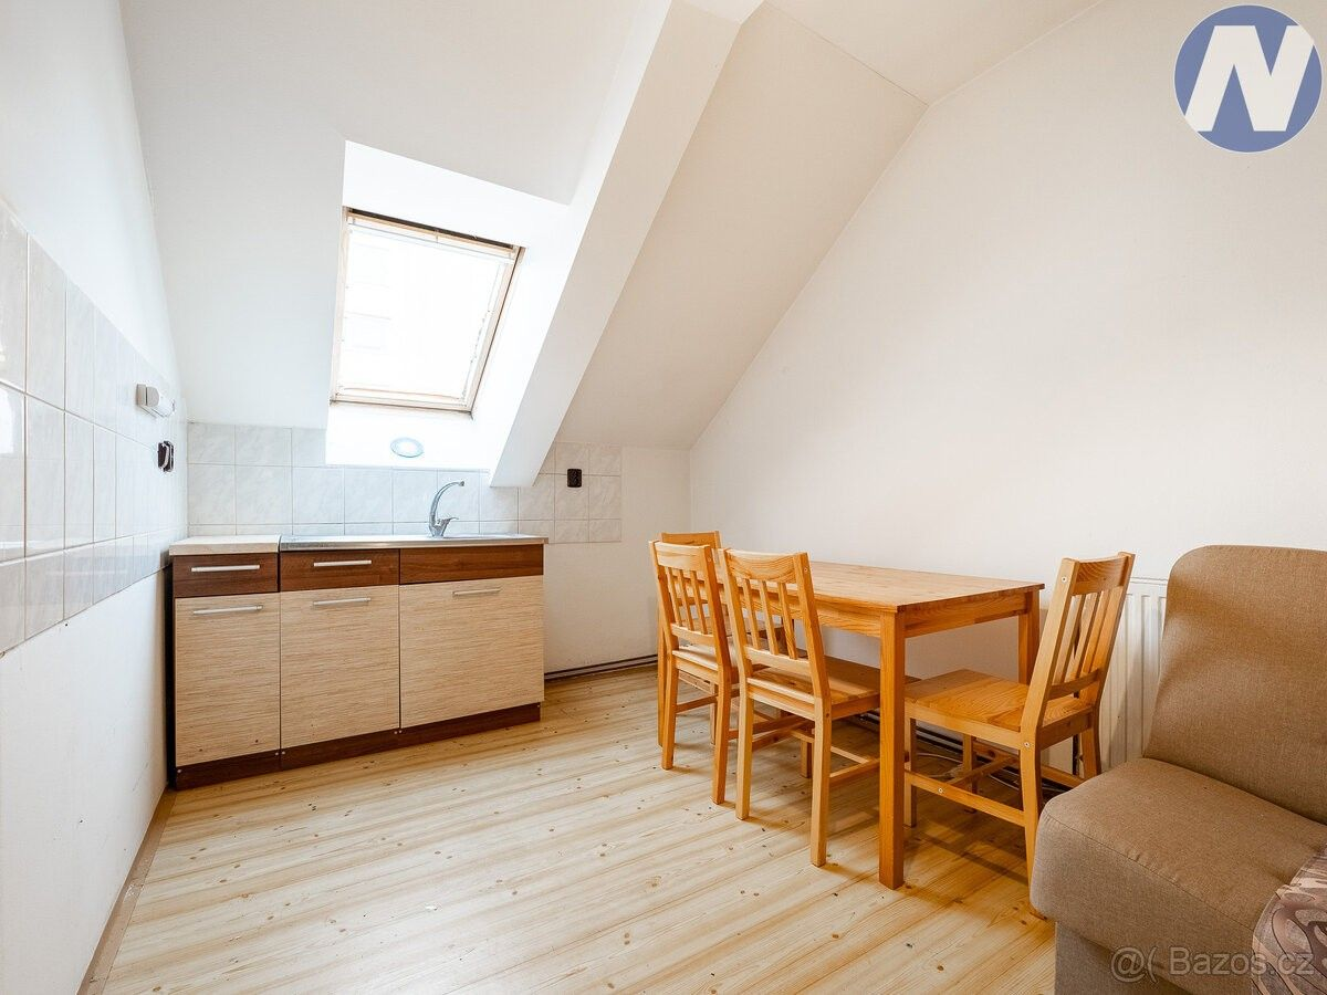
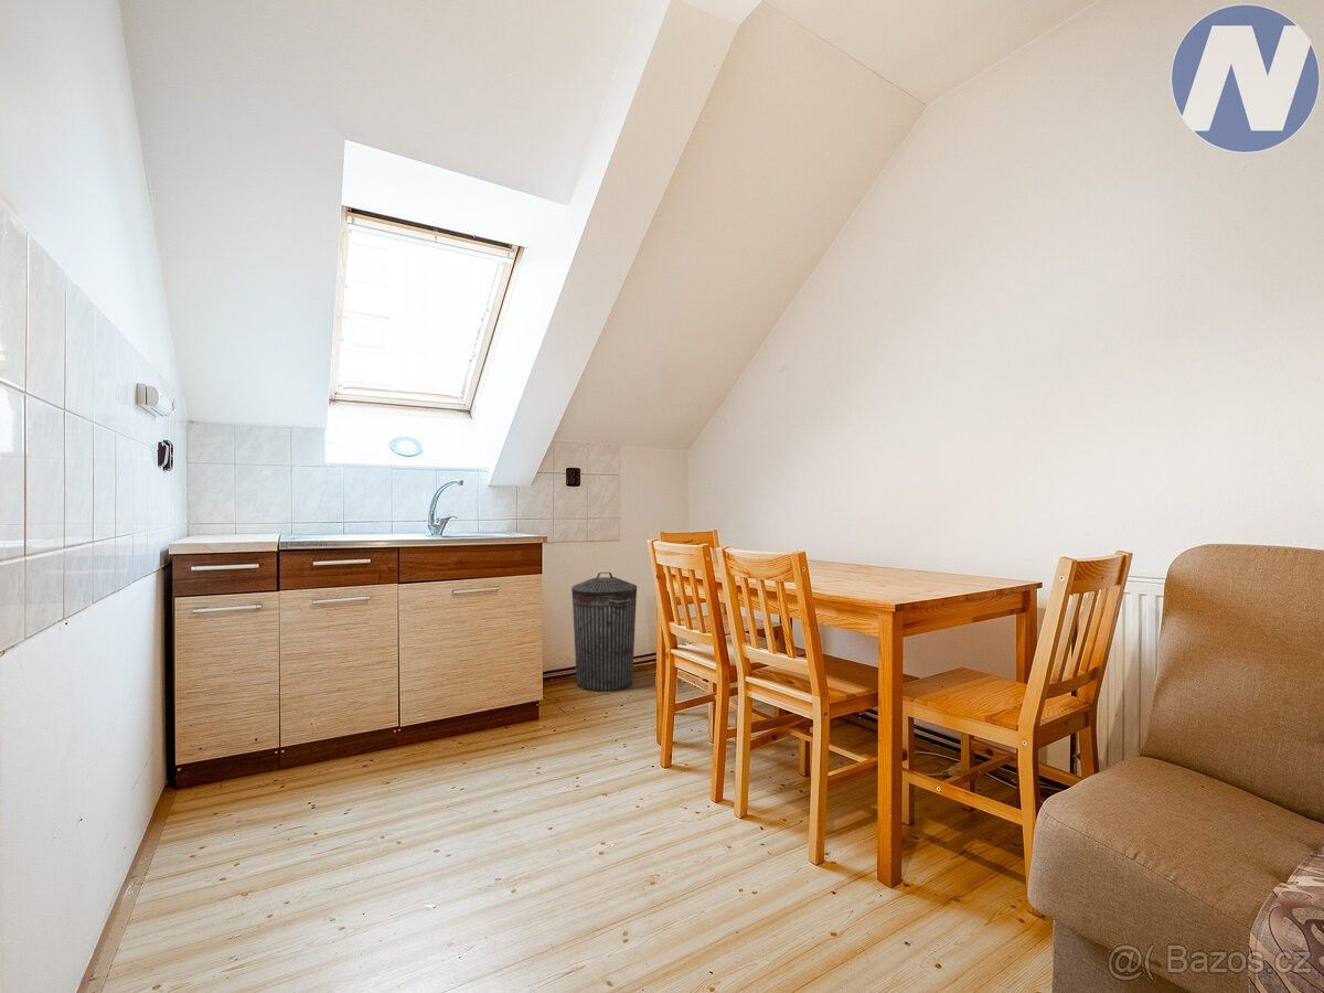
+ trash can (605, 628)
